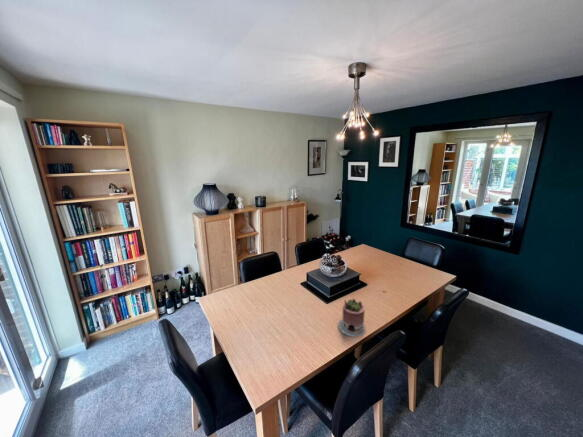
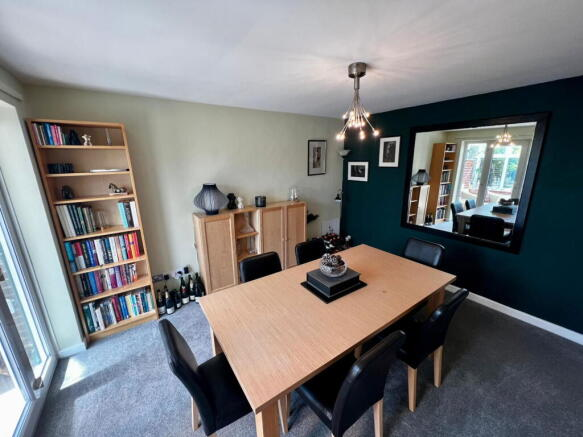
- succulent planter (352, 313)
